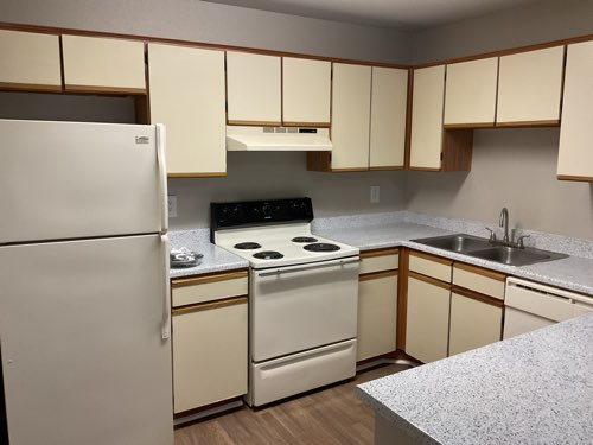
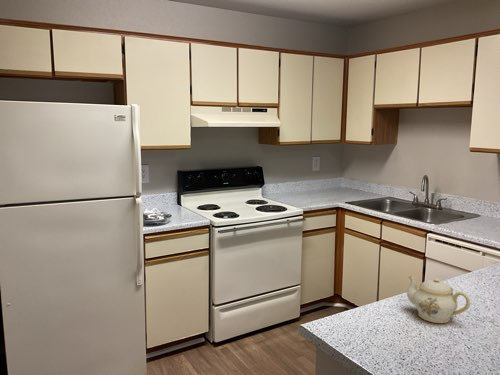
+ teapot (436, 298)
